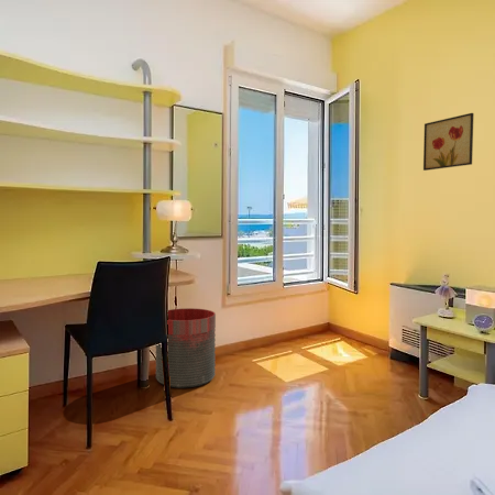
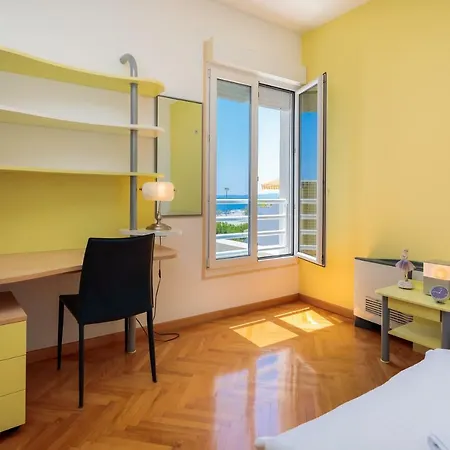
- trash can (185, 345)
- wall art (448, 143)
